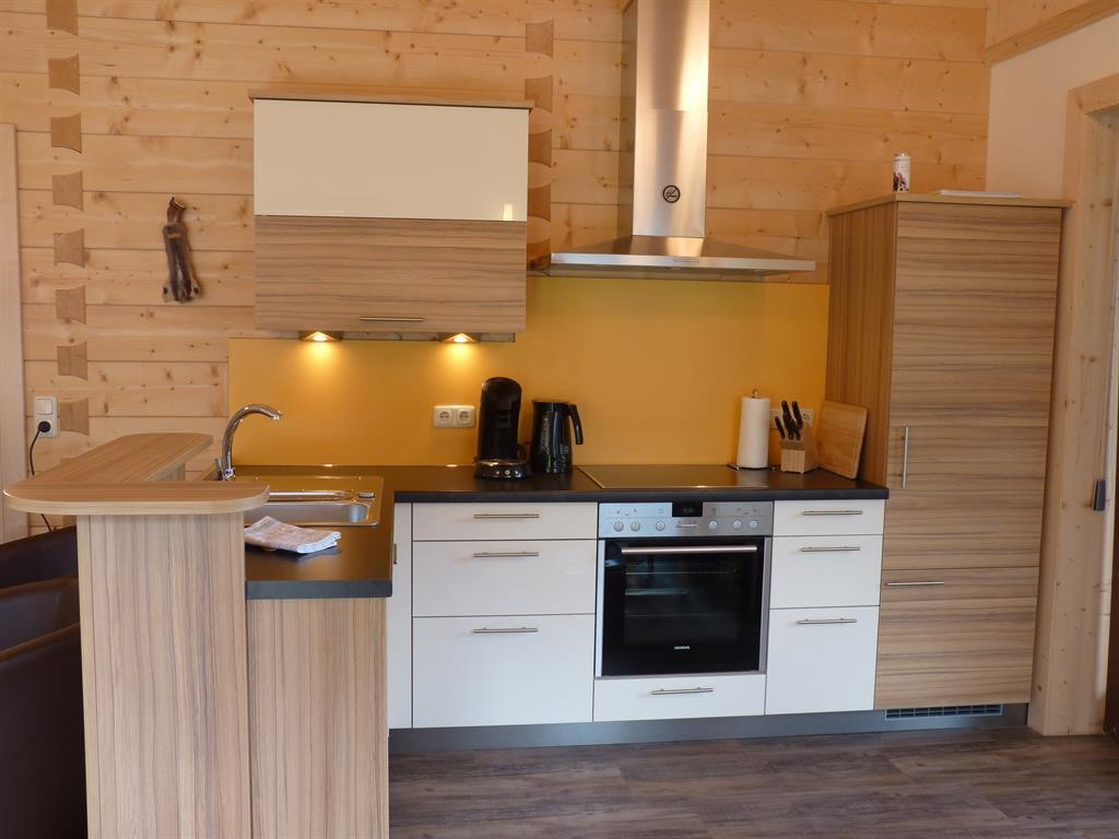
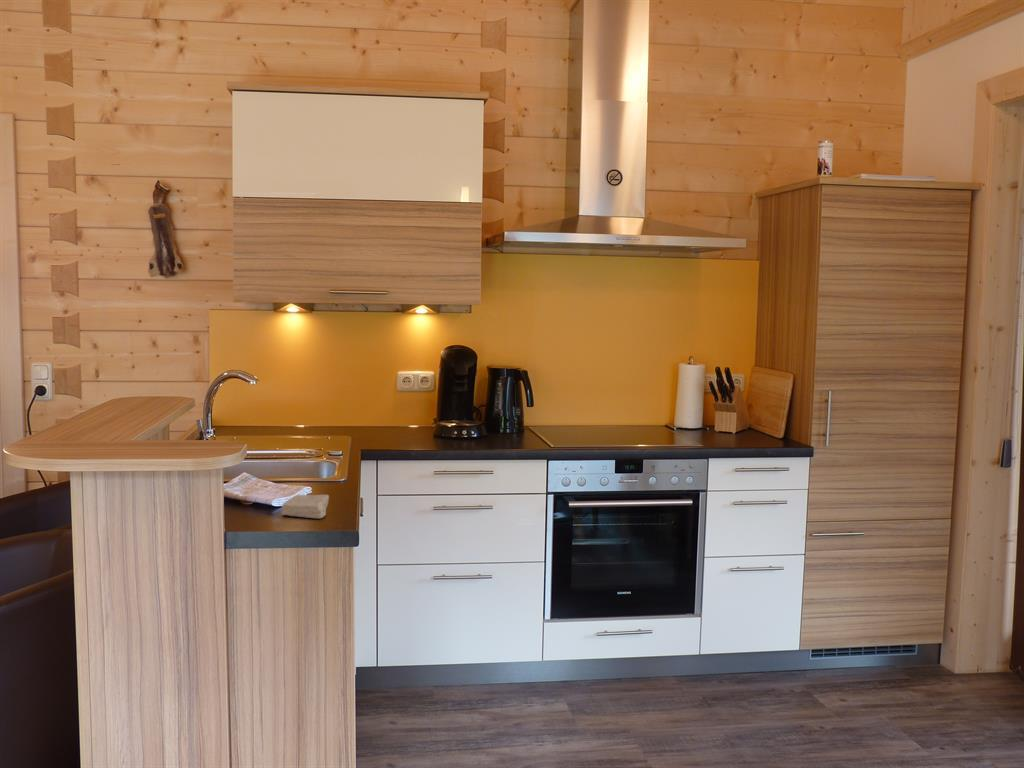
+ soap bar (305, 505)
